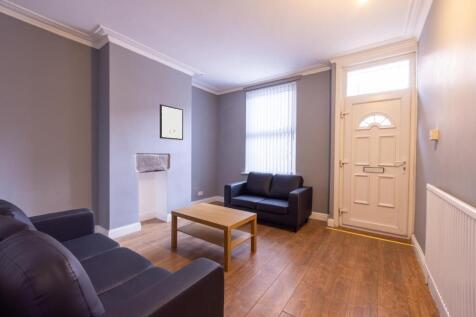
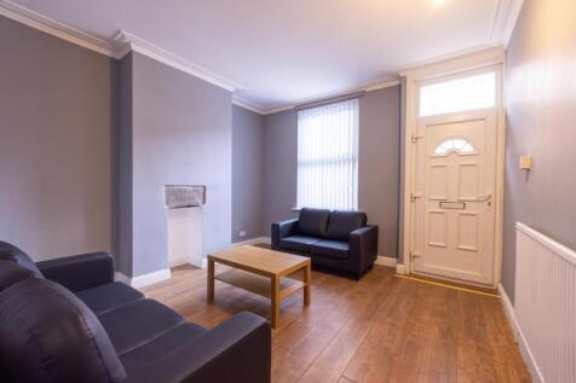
- wall art (172, 123)
